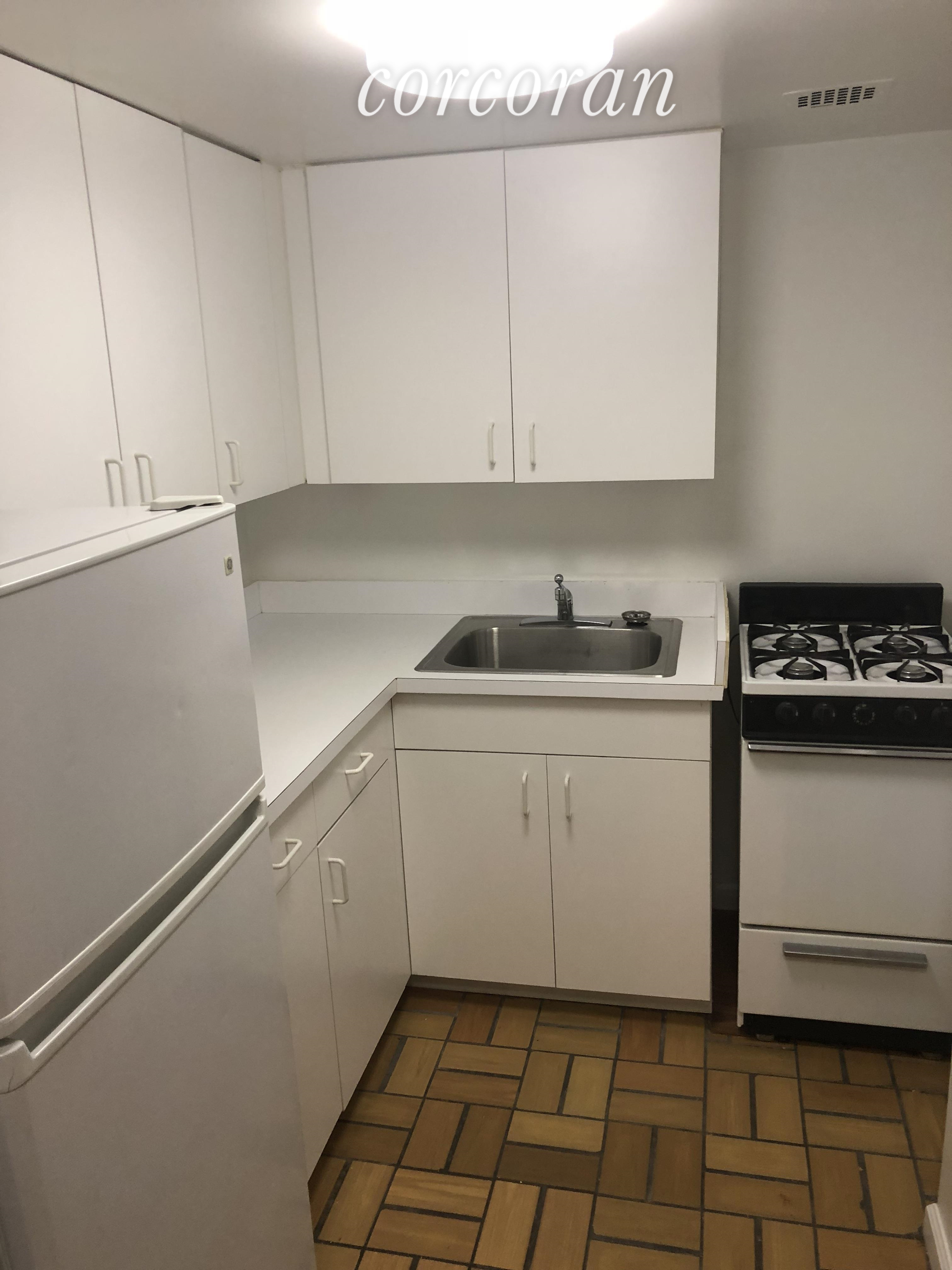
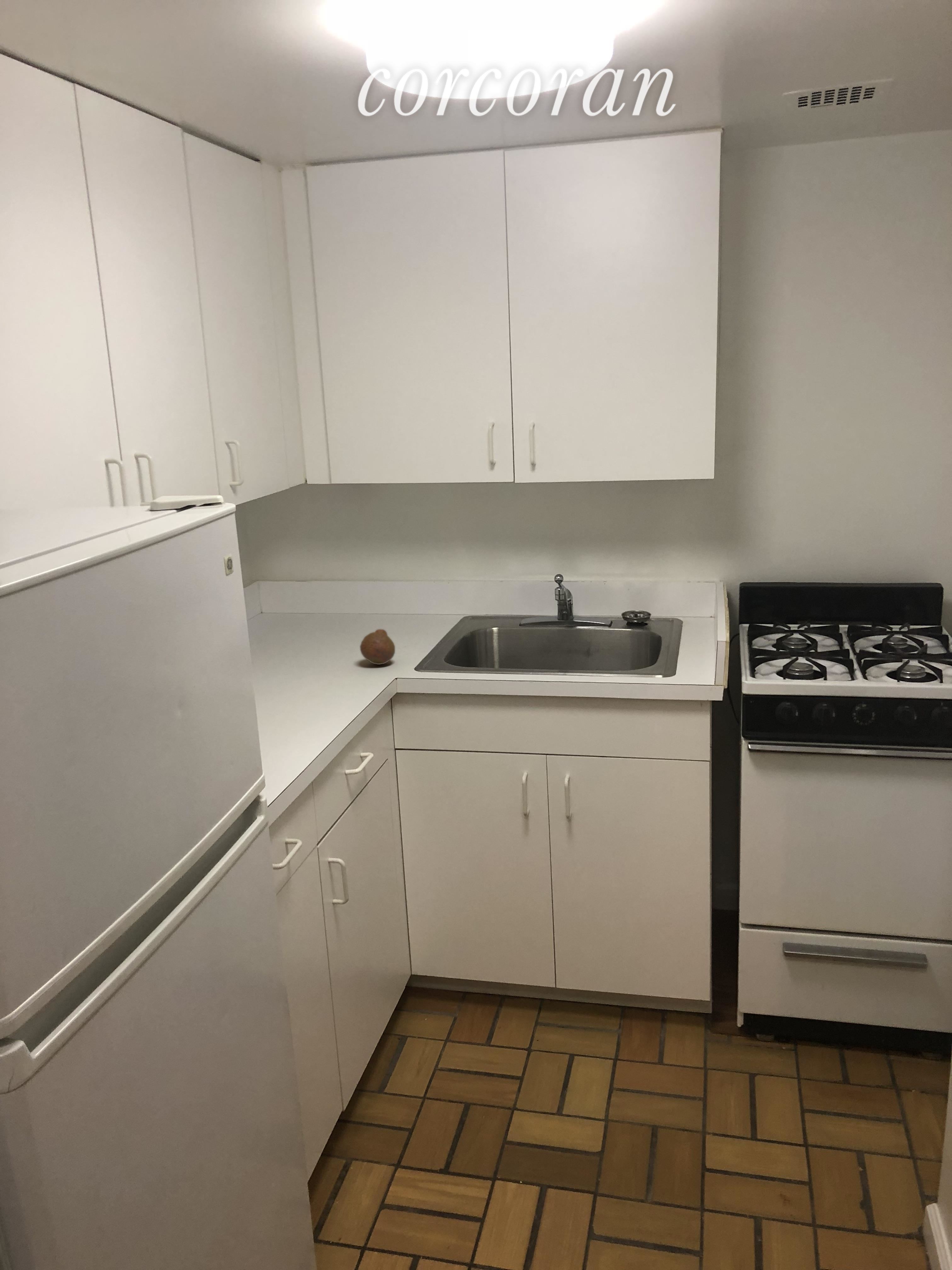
+ fruit (377, 648)
